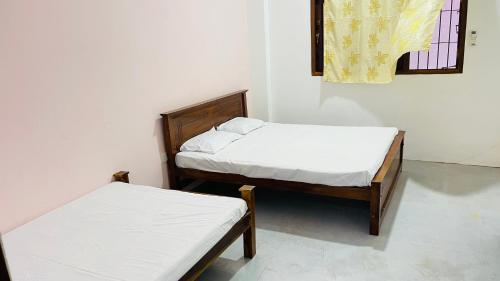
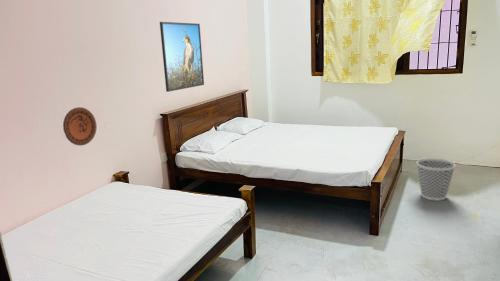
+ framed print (183, 56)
+ decorative plate (80, 126)
+ wastebasket (434, 179)
